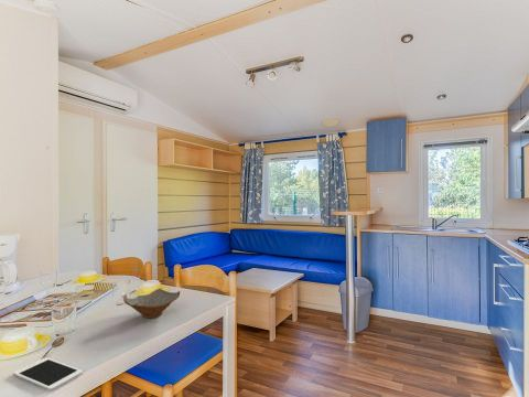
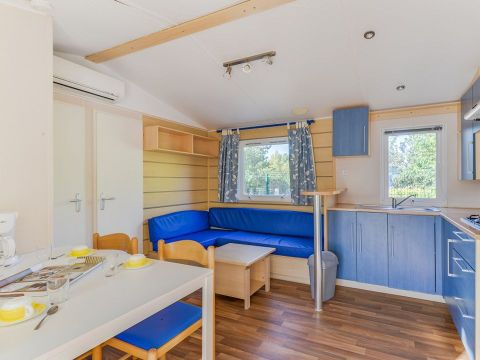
- ceramic bowl (152, 304)
- cell phone (47, 372)
